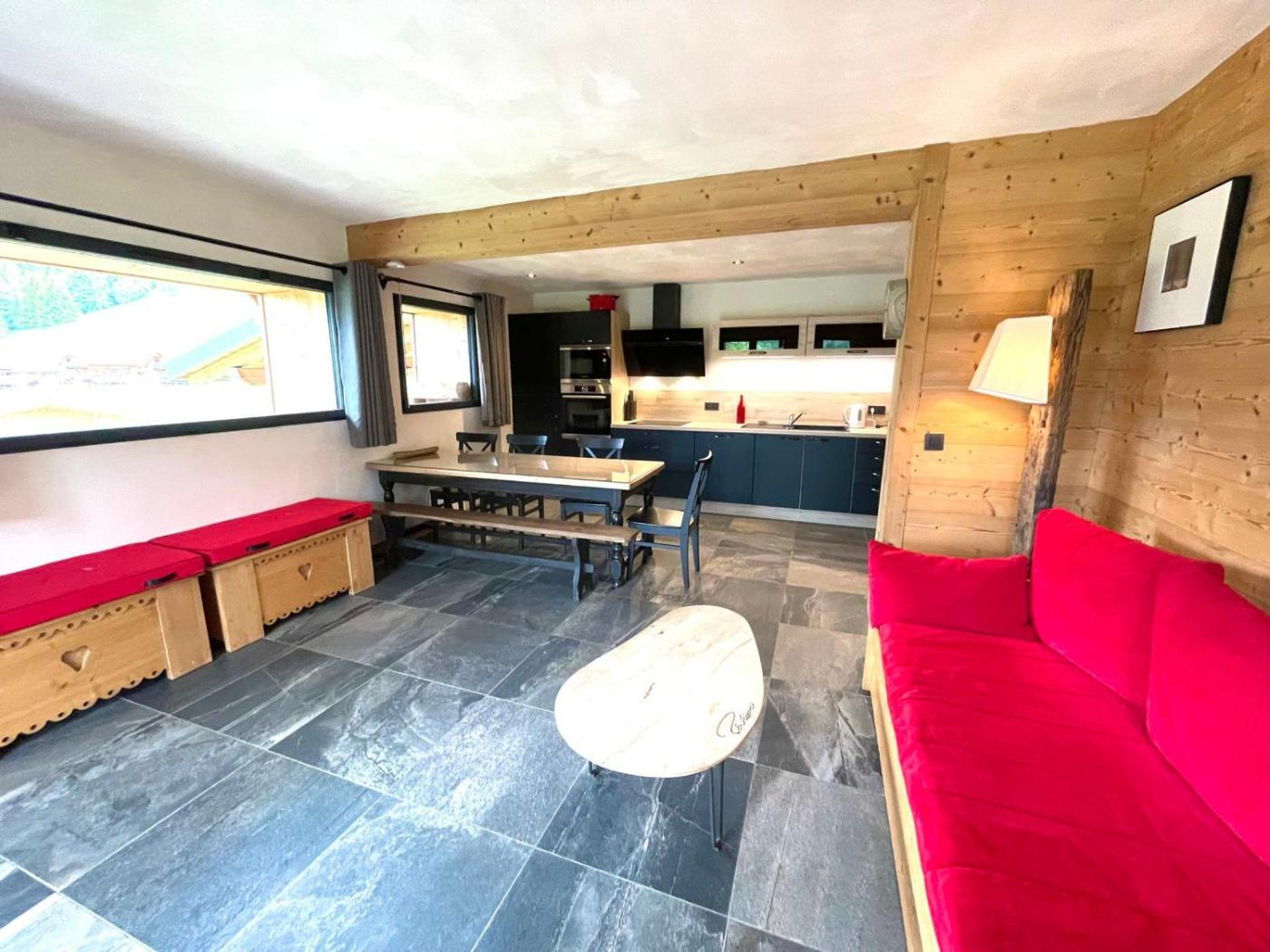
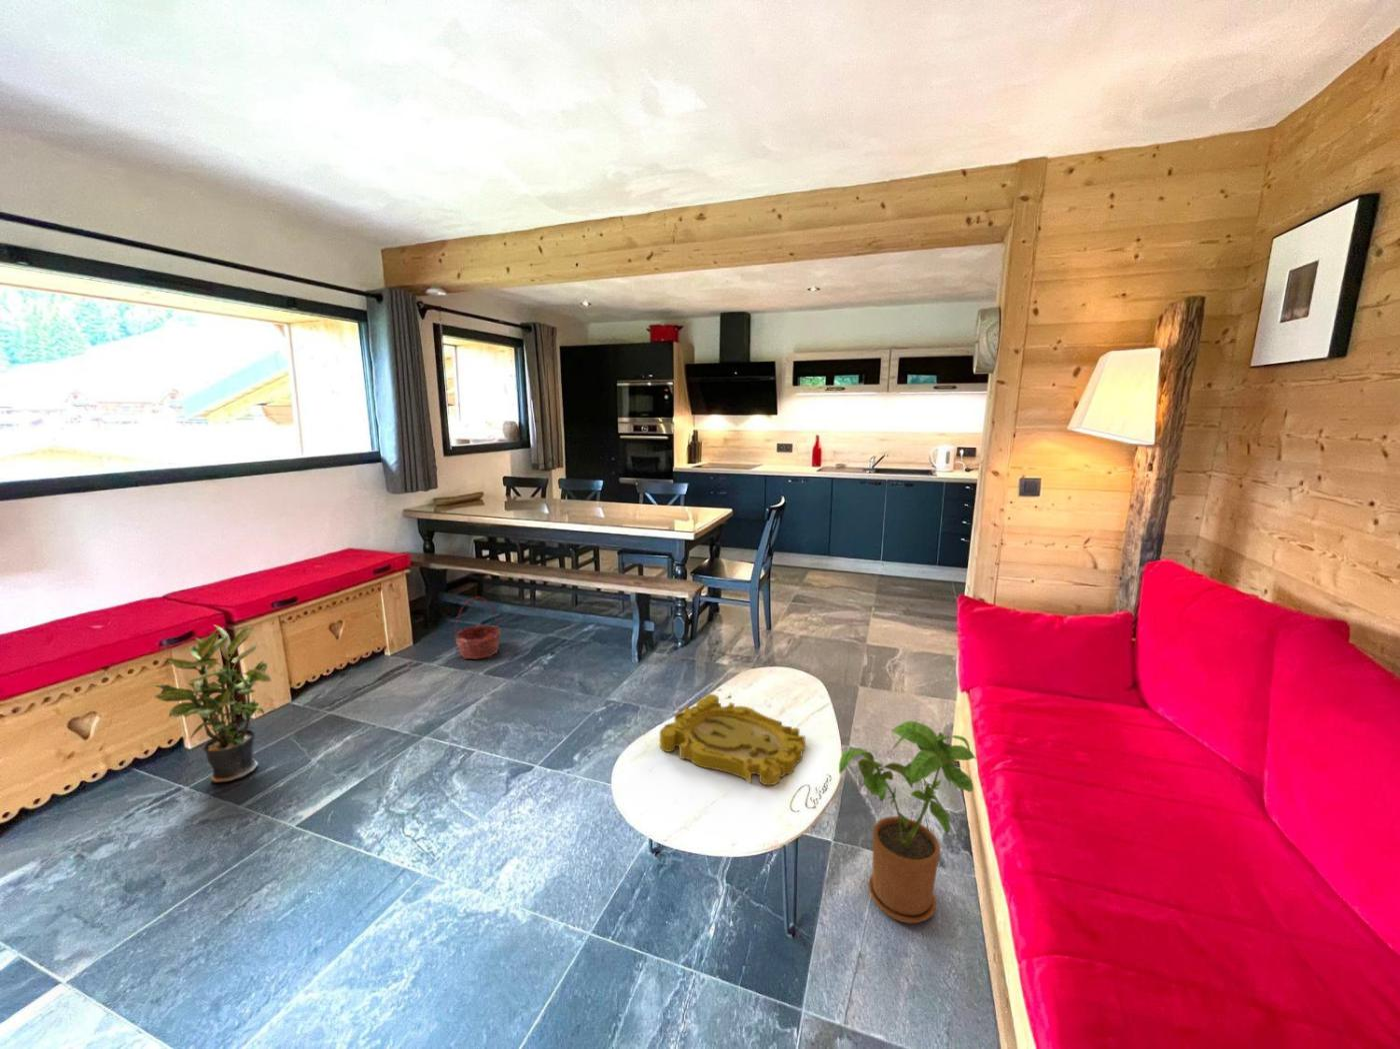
+ decorative tray (735, 736)
+ basket (477, 626)
+ house plant (900, 812)
+ potted plant (218, 702)
